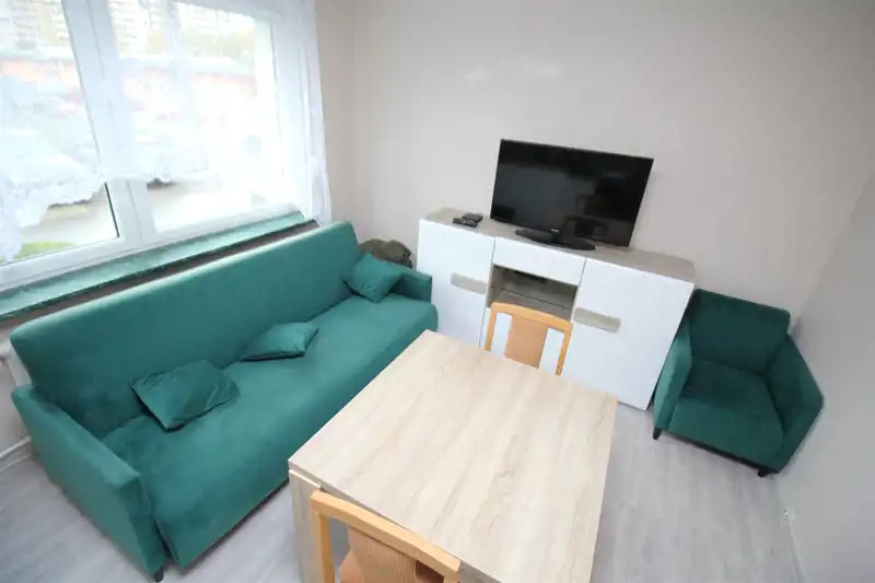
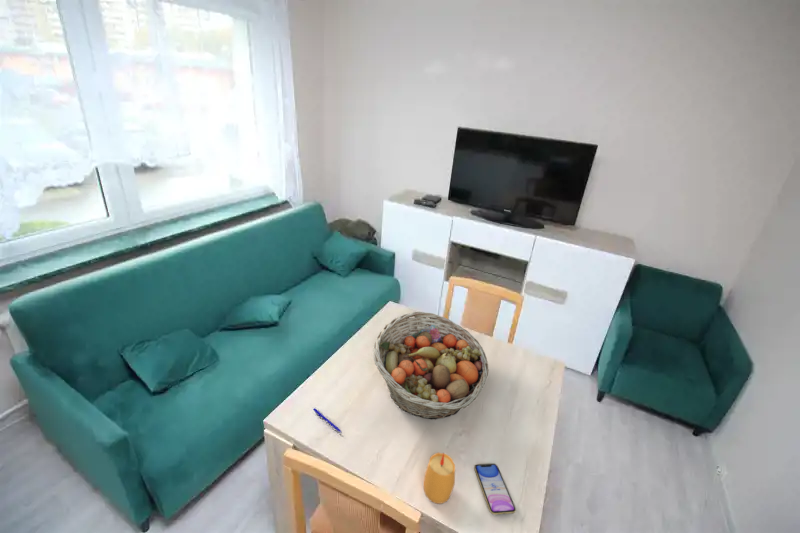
+ pen (327, 420)
+ fruit basket (431, 362)
+ smartphone (493, 487)
+ candle (440, 472)
